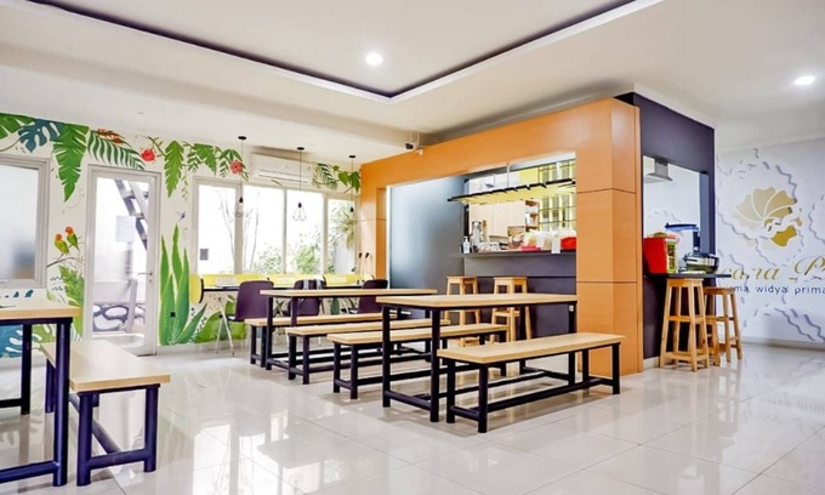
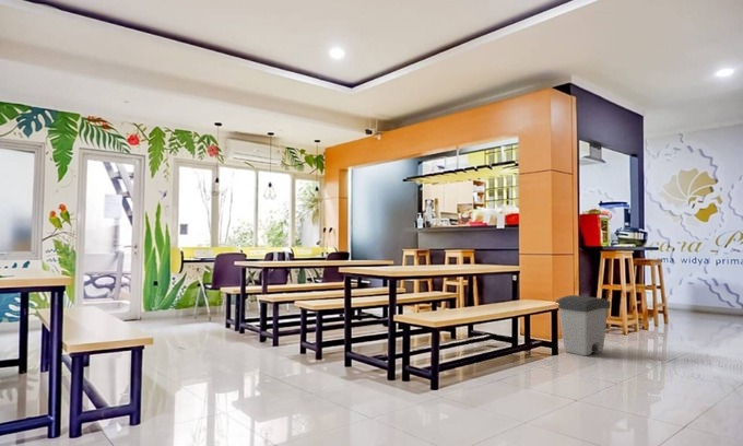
+ trash can (581, 324)
